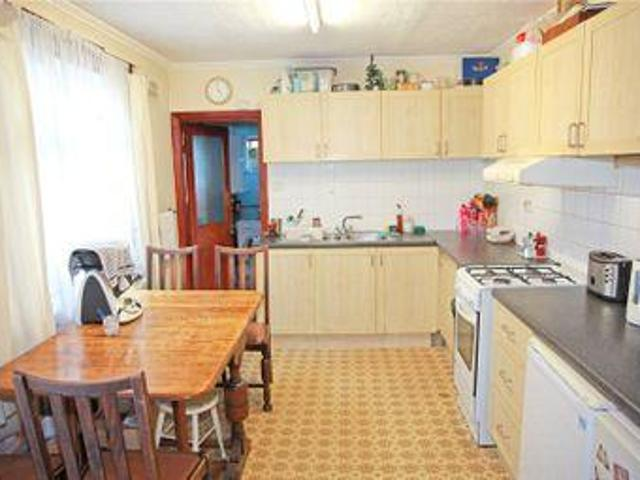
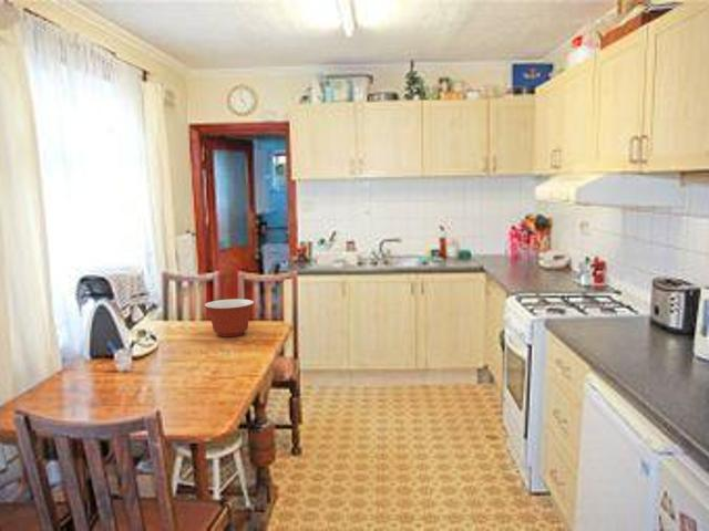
+ mixing bowl (229, 319)
